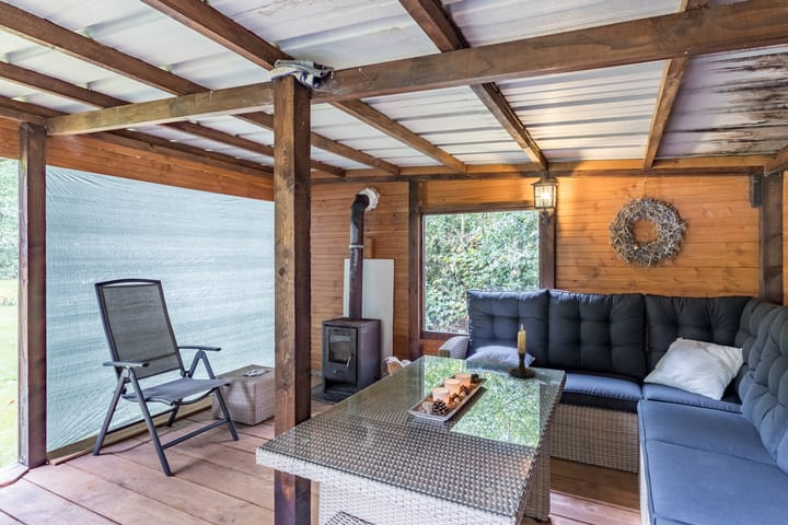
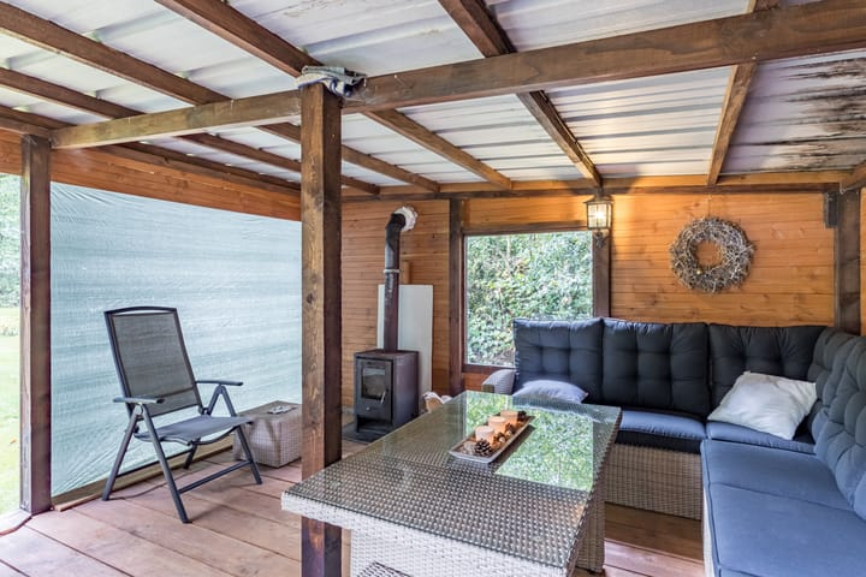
- candle holder (521, 349)
